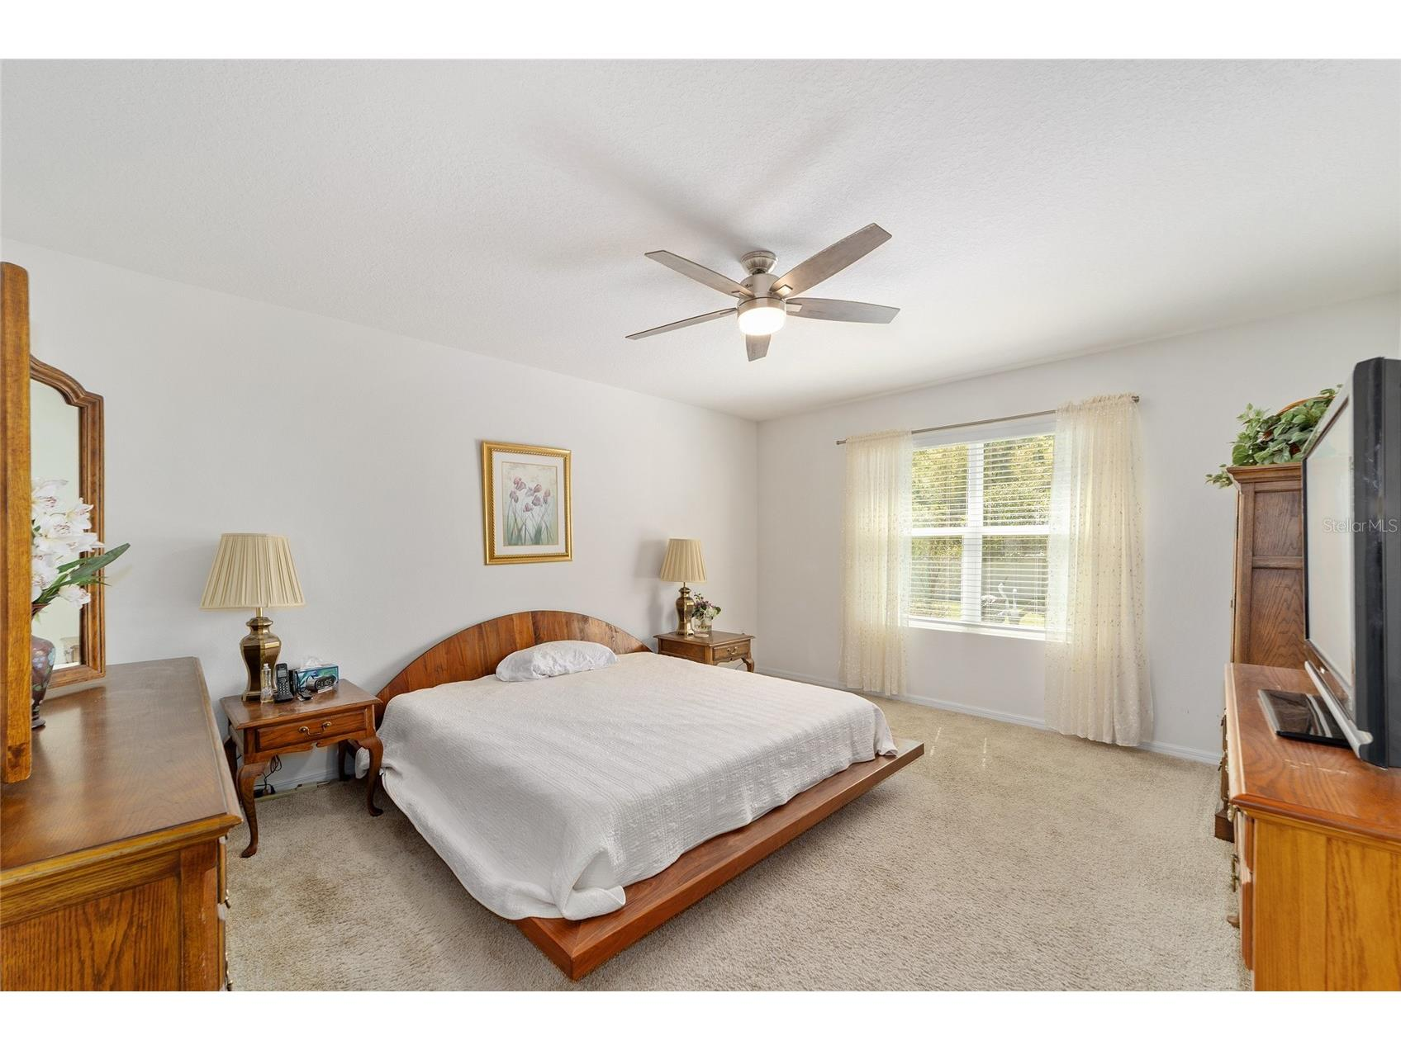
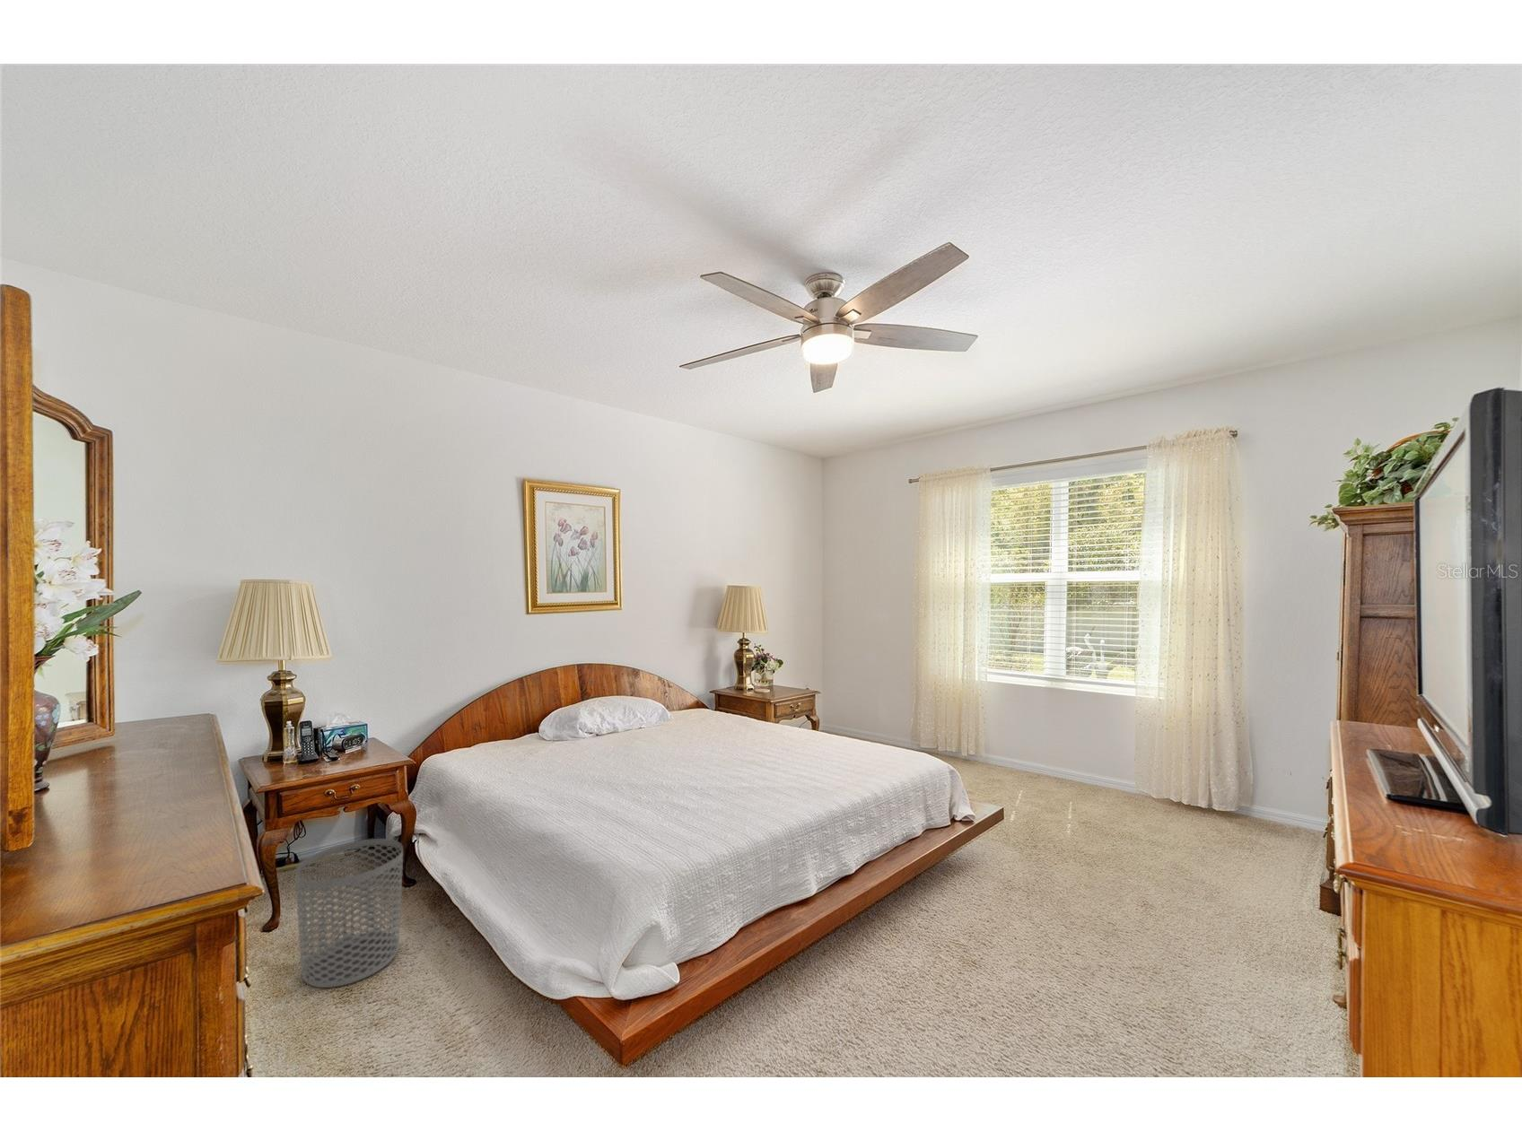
+ waste bin (352, 910)
